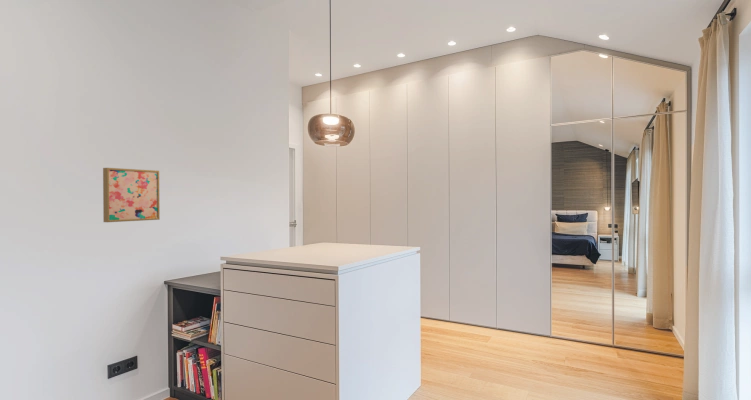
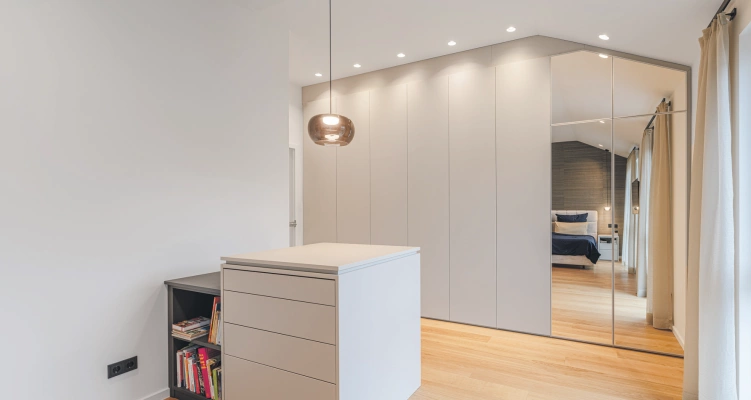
- wall art (132, 195)
